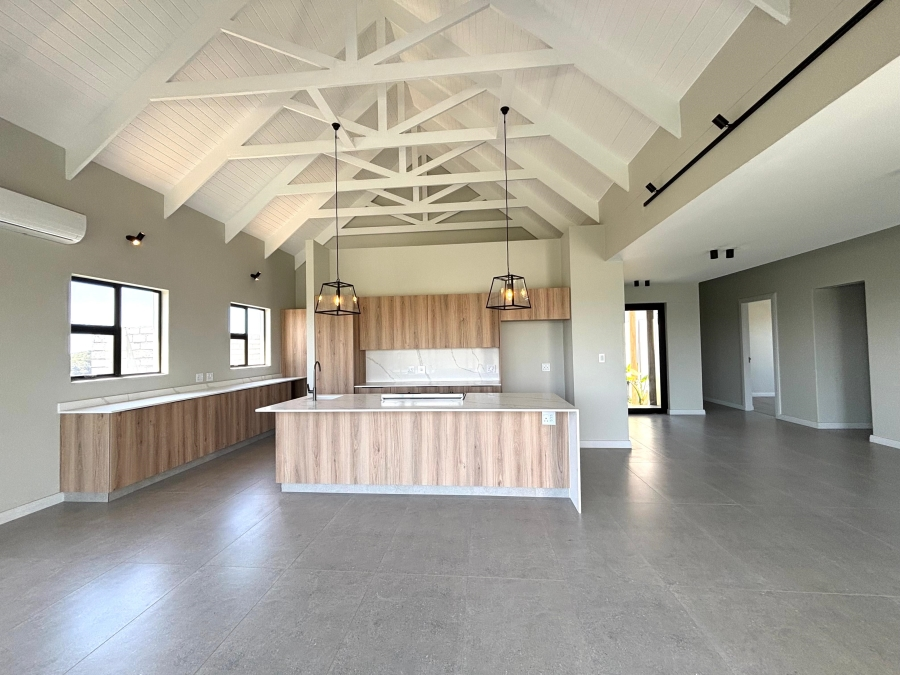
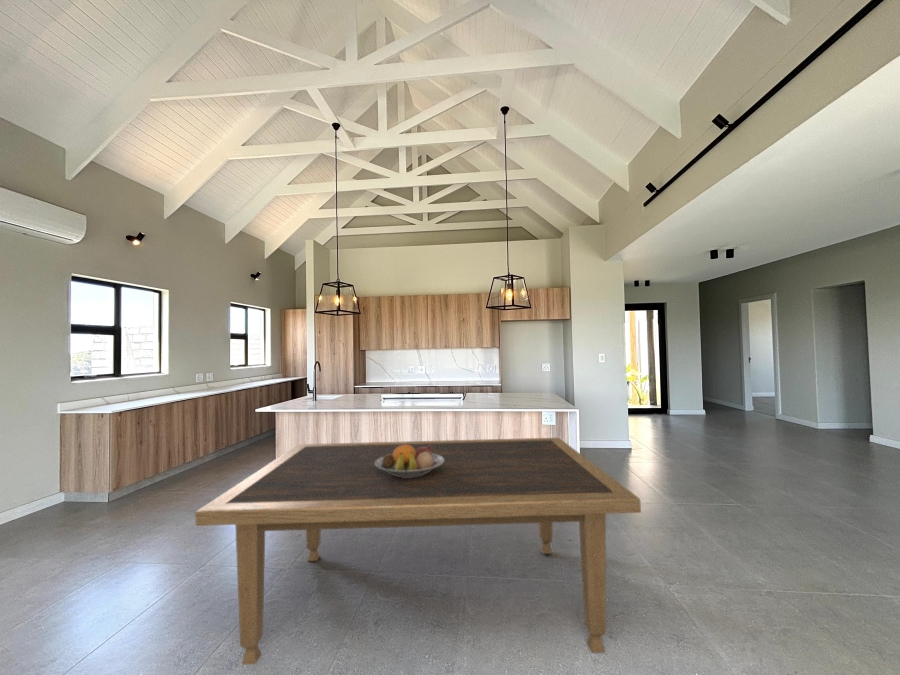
+ fruit bowl (409, 457)
+ dining table (427, 525)
